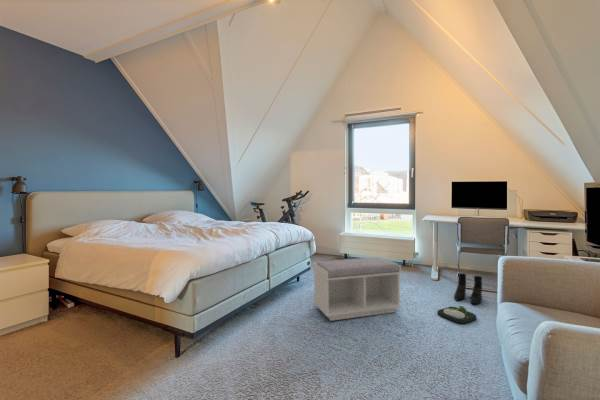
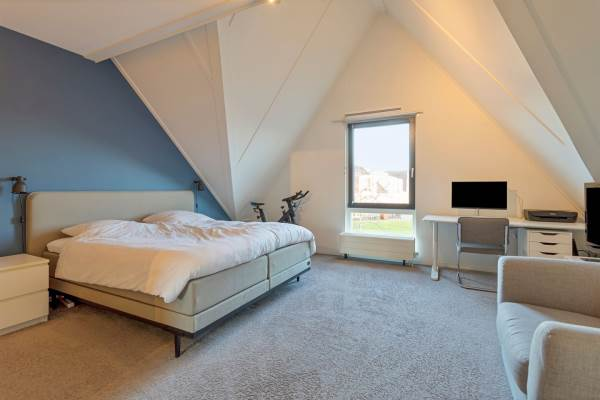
- bench (356, 285)
- boots (465, 287)
- shoe (456, 310)
